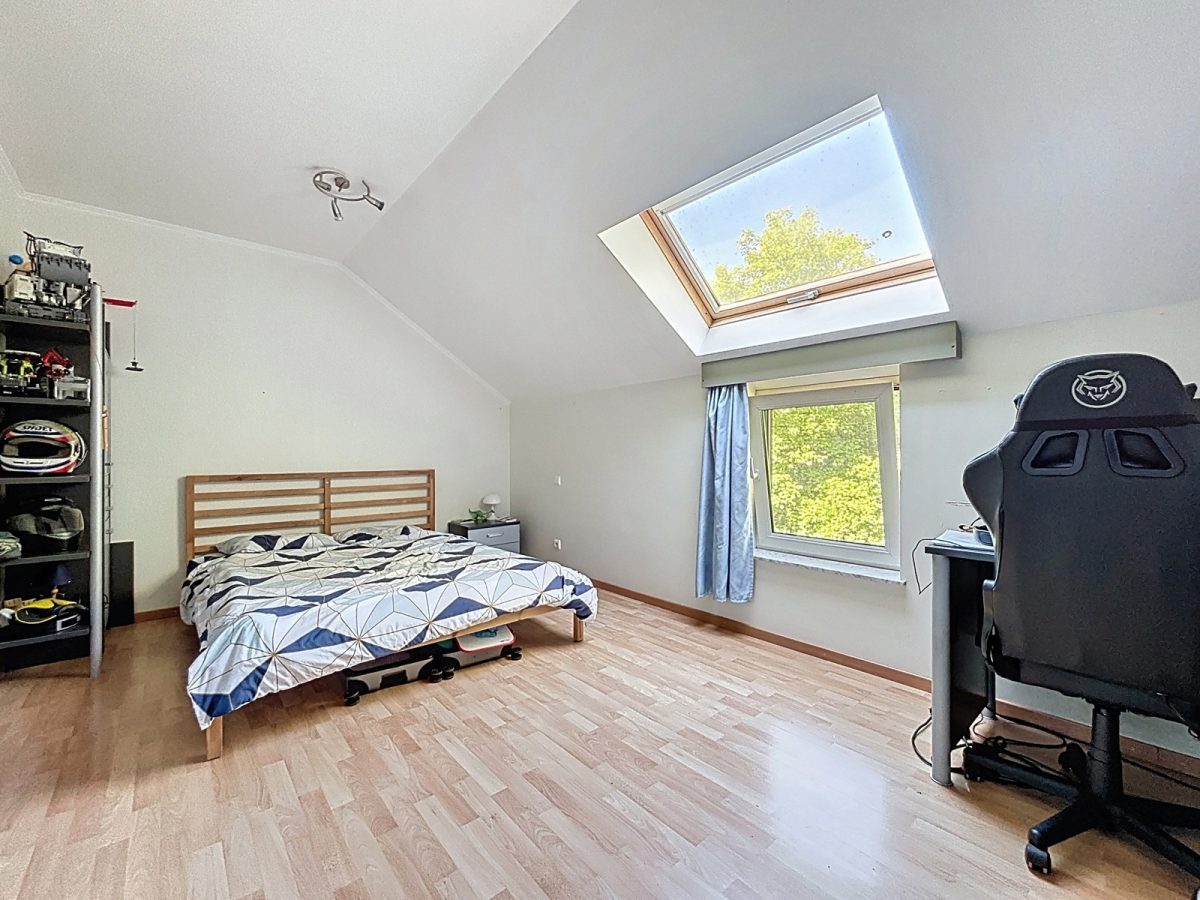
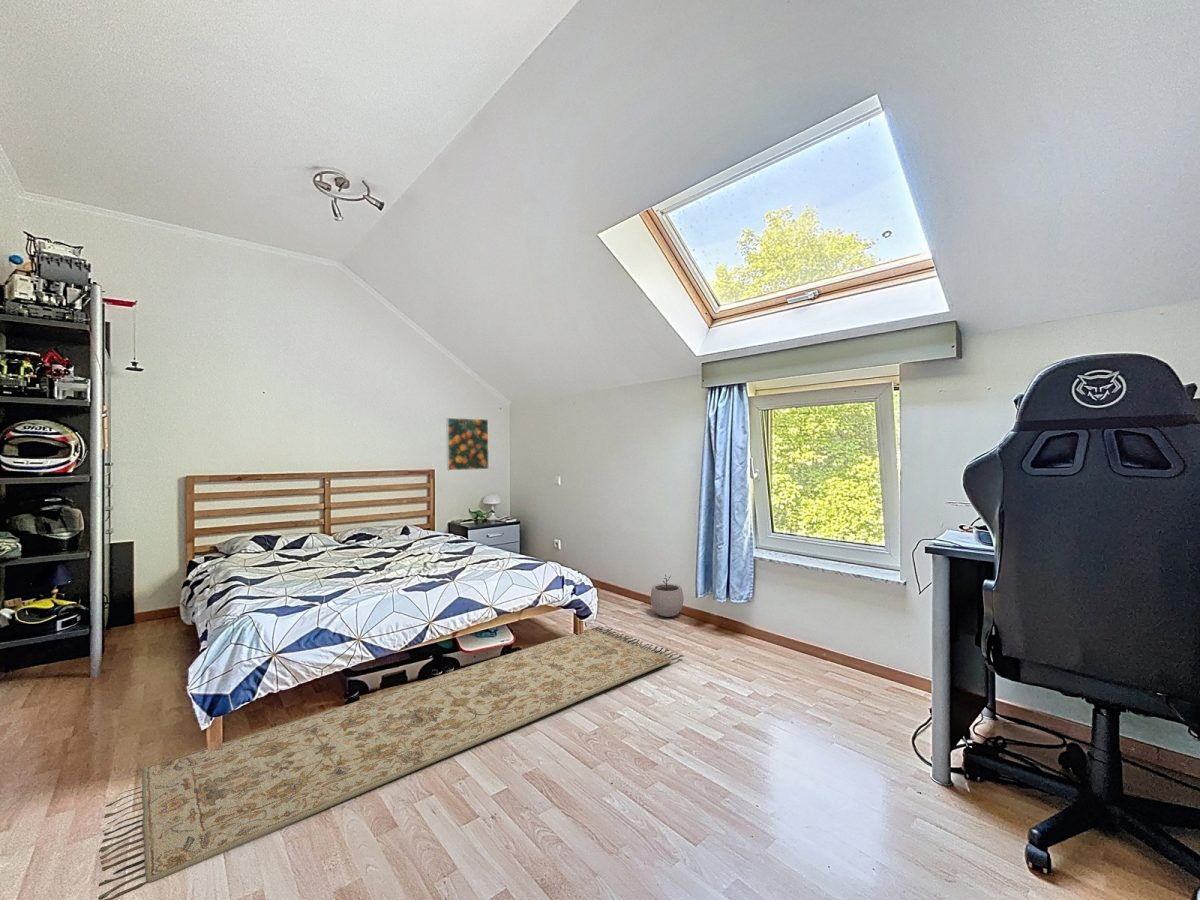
+ rug (459, 704)
+ plant pot (666, 595)
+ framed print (468, 444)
